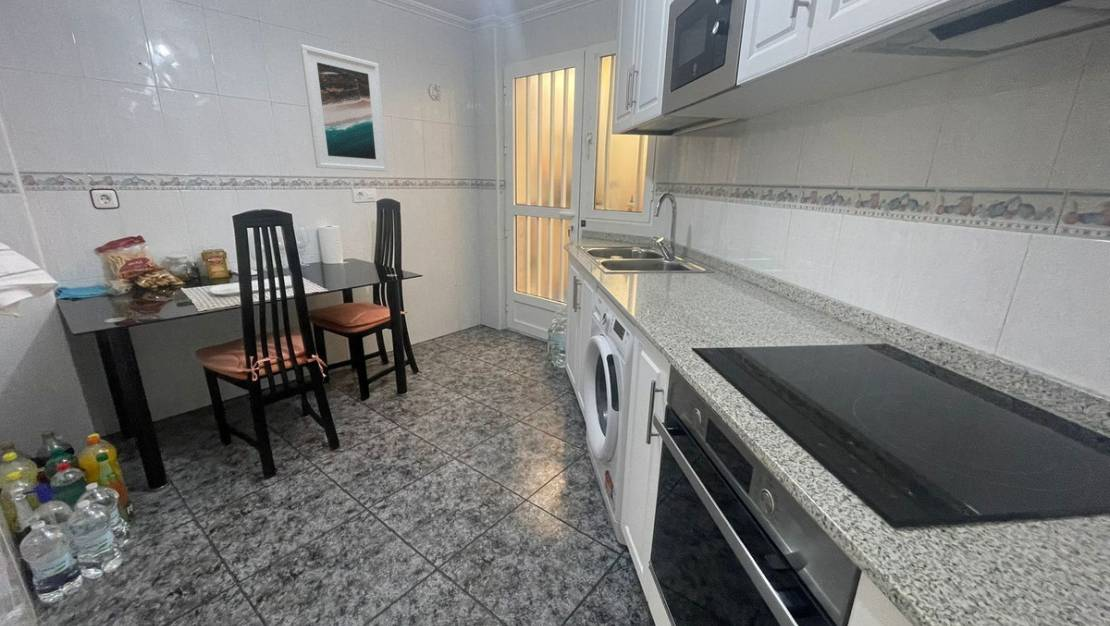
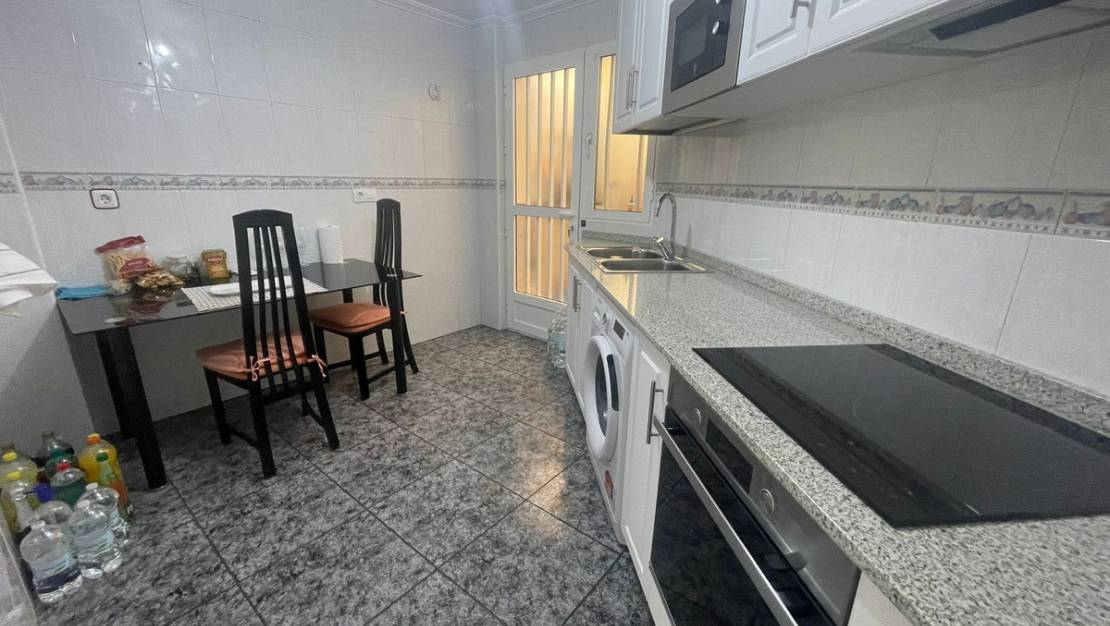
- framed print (348, 114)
